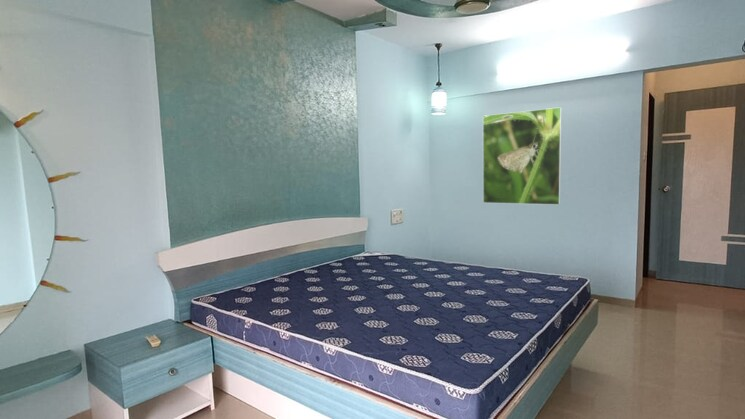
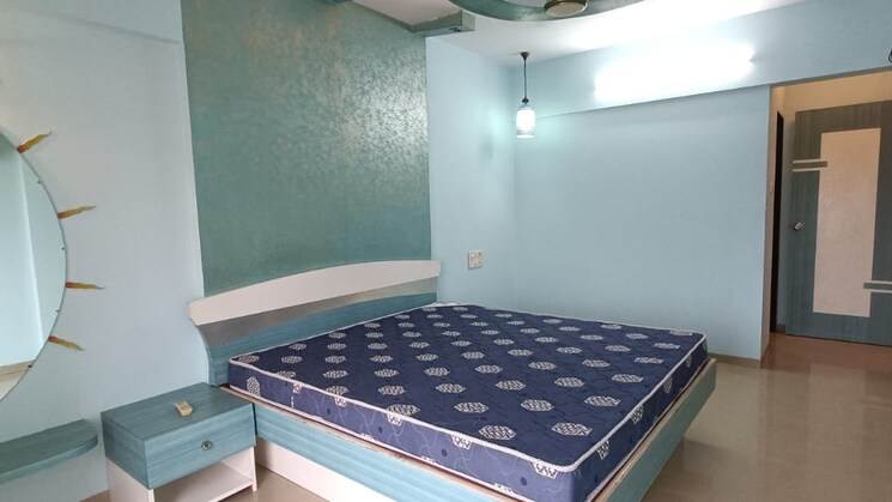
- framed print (519, 158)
